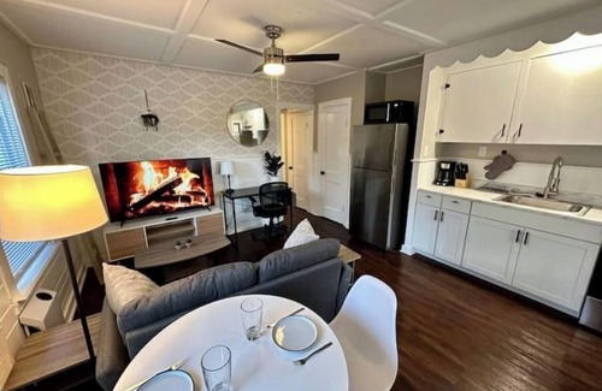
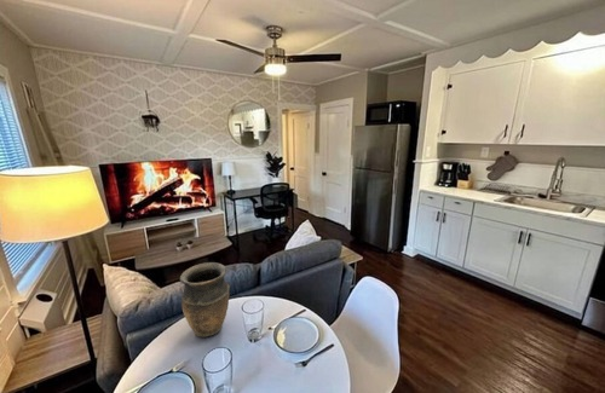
+ vase (206, 301)
